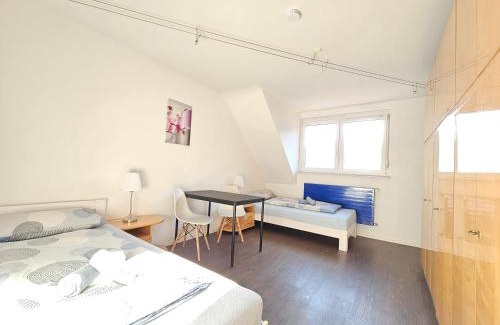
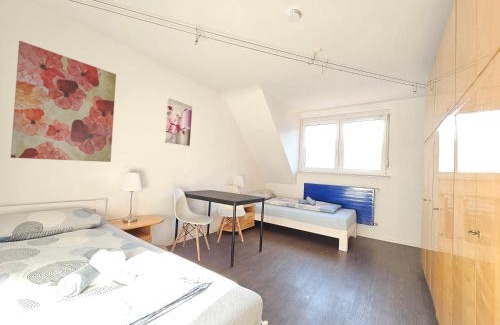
+ wall art (71, 109)
